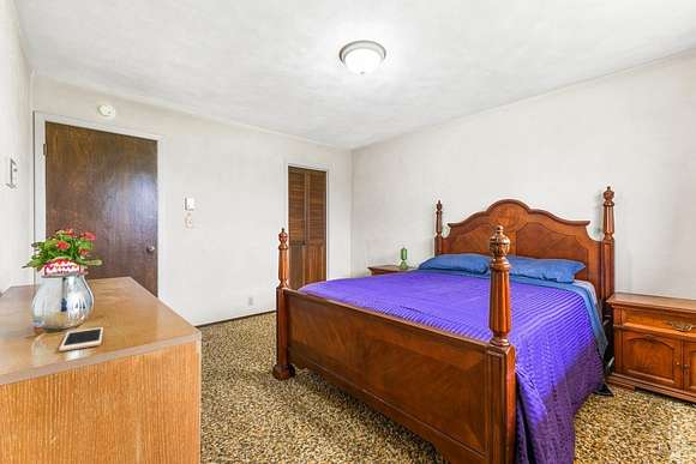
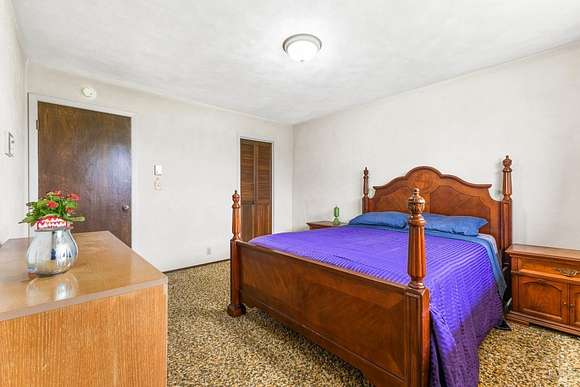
- cell phone (83, 338)
